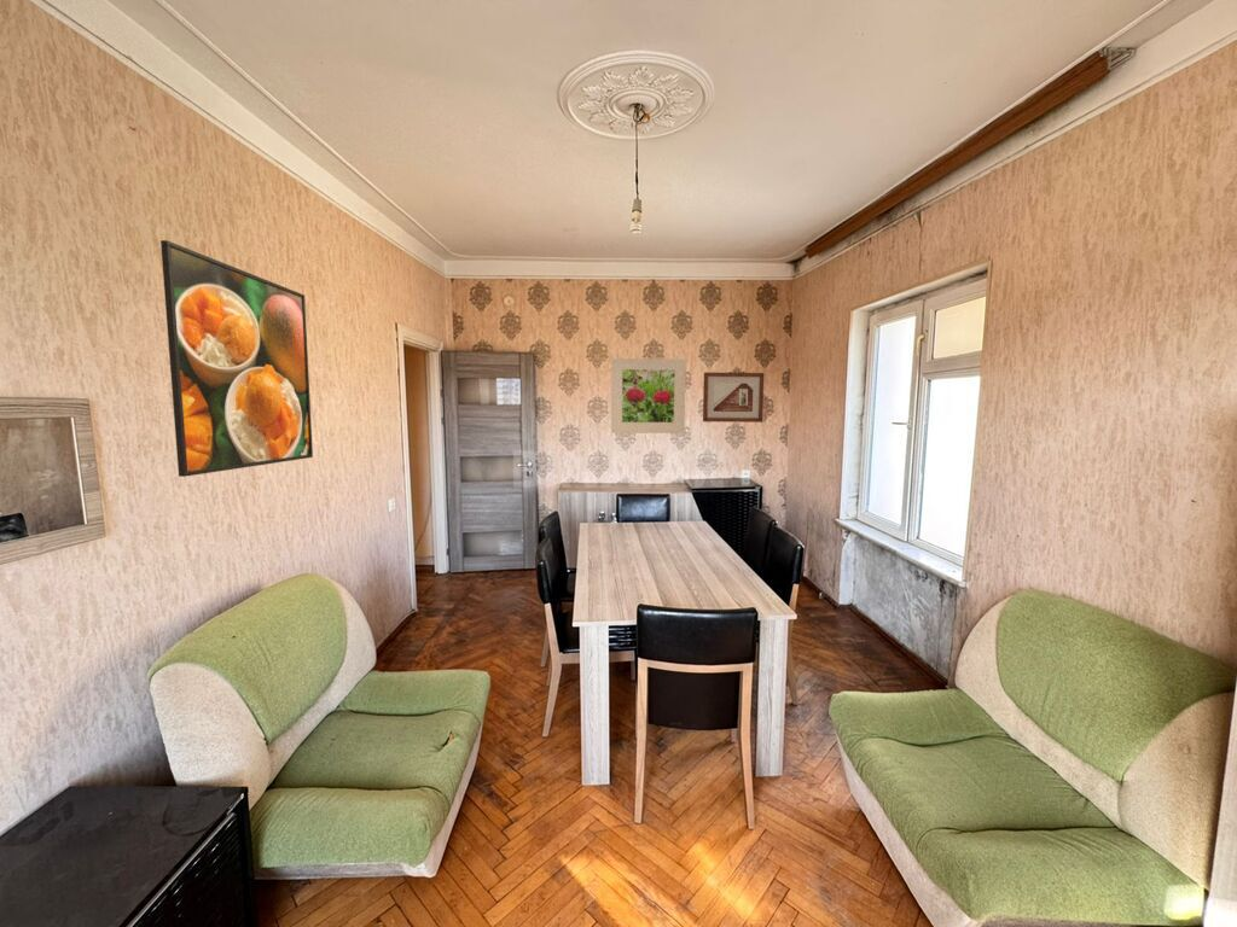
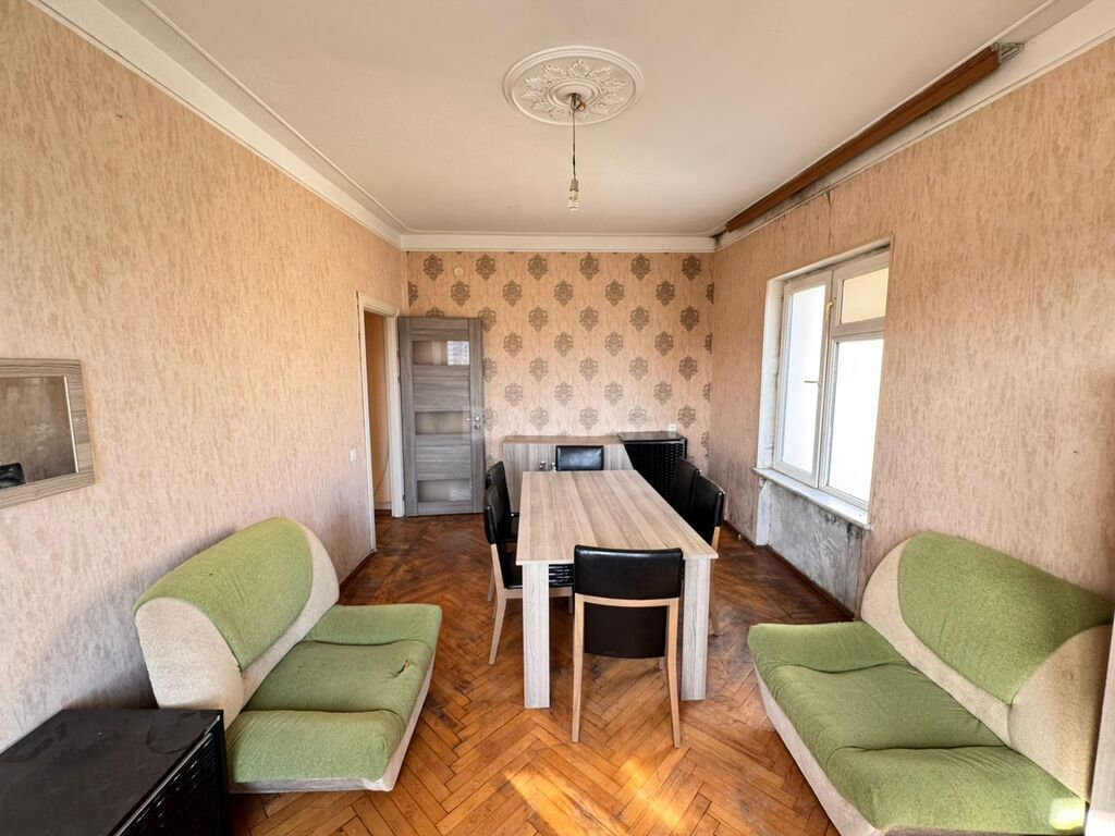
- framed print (647, 396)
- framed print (251, 371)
- picture frame (733, 397)
